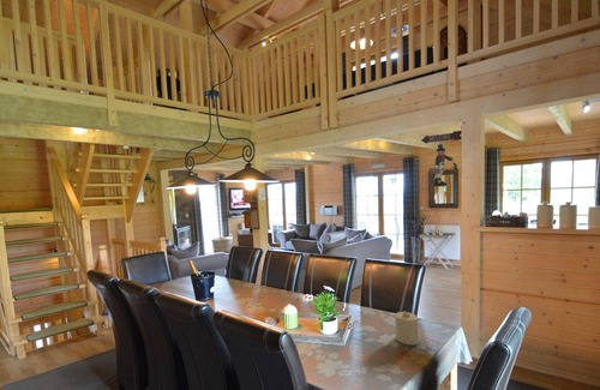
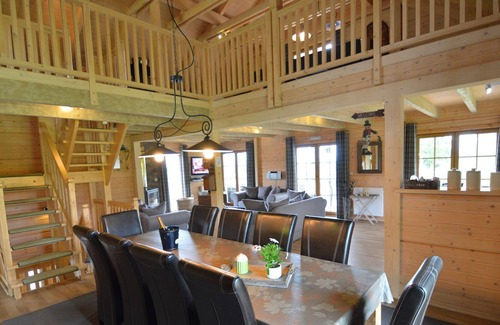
- candle (407, 325)
